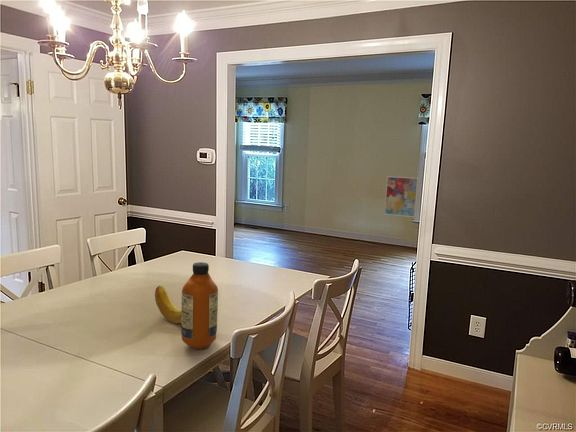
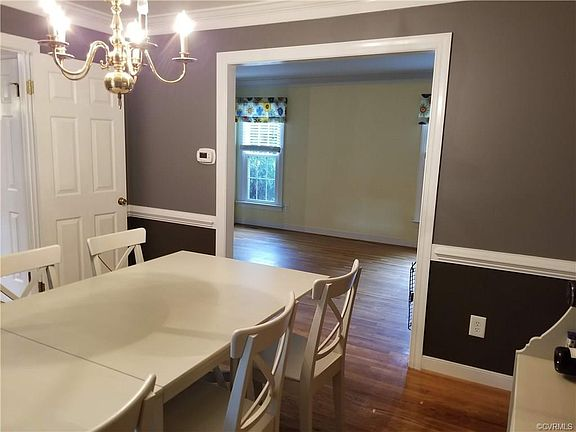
- fruit (175, 307)
- bottle (199, 304)
- wall art (401, 196)
